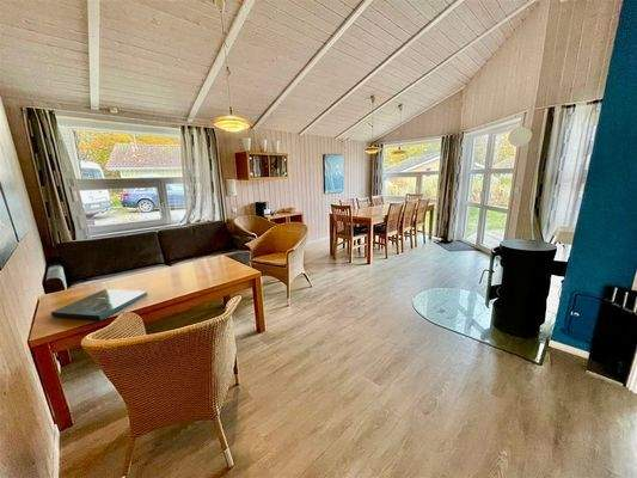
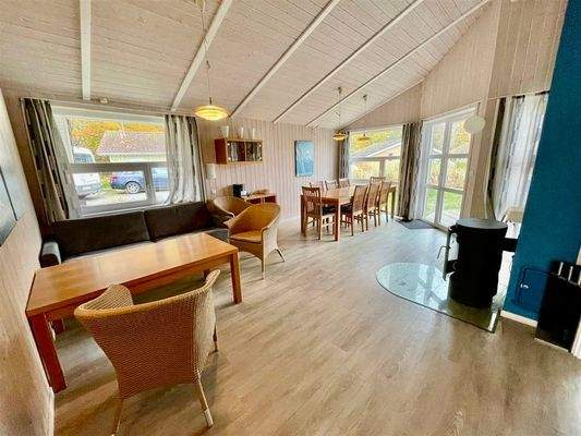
- board game (102, 301)
